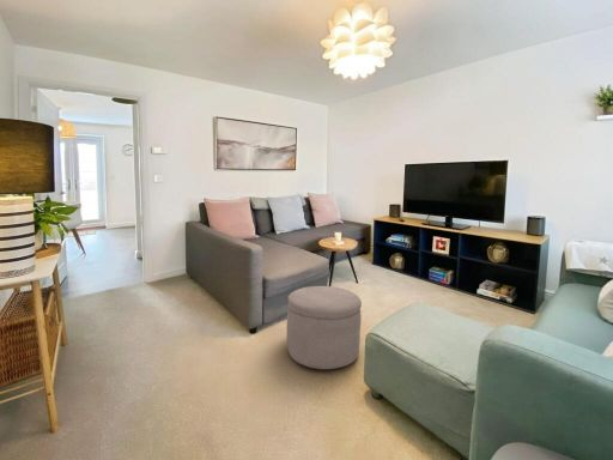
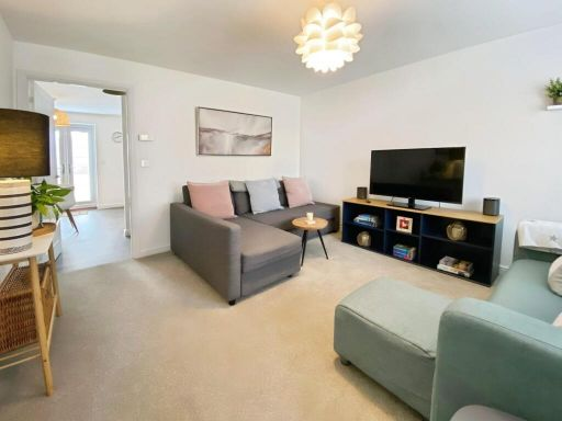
- ottoman (323, 322)
